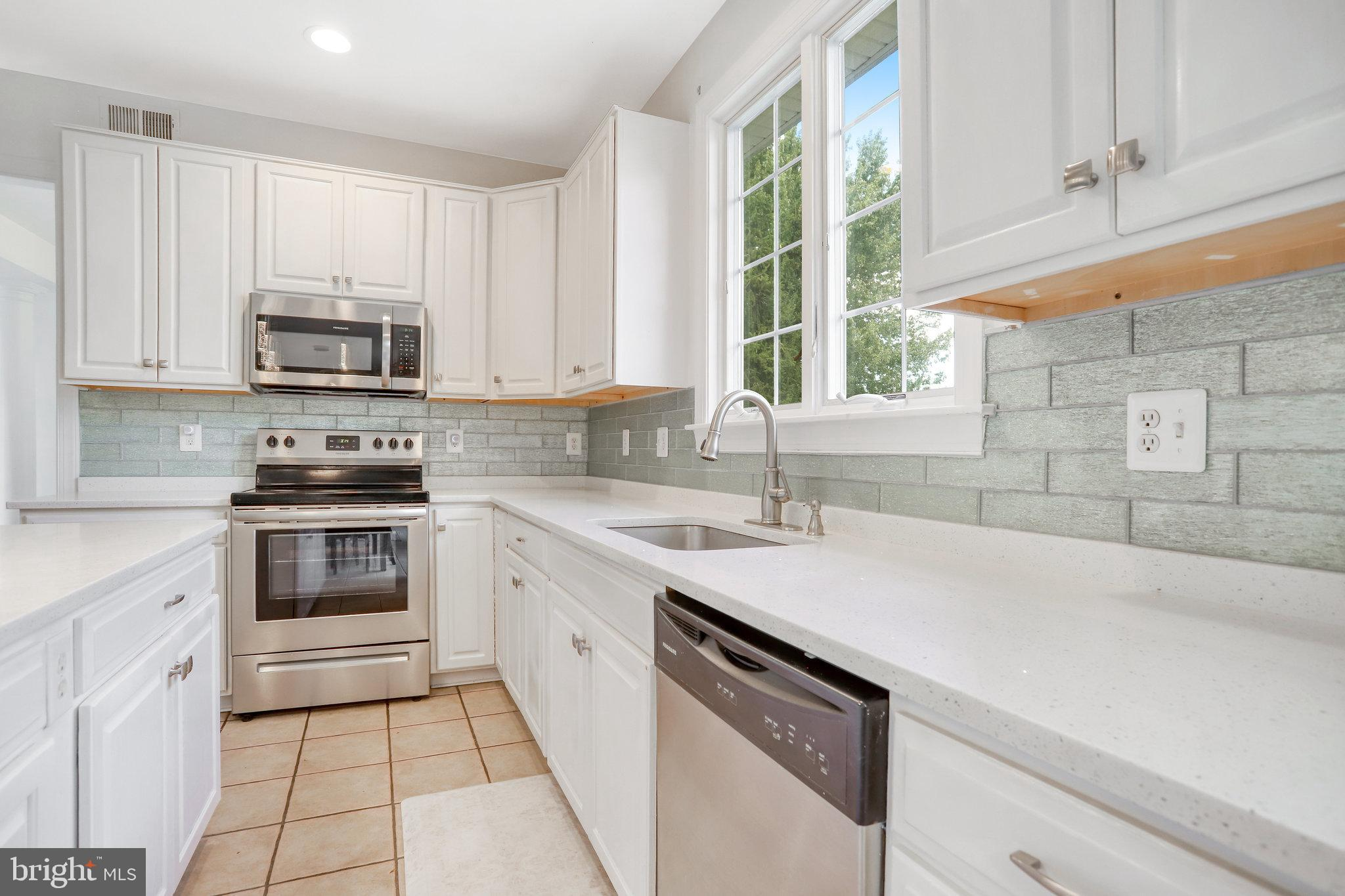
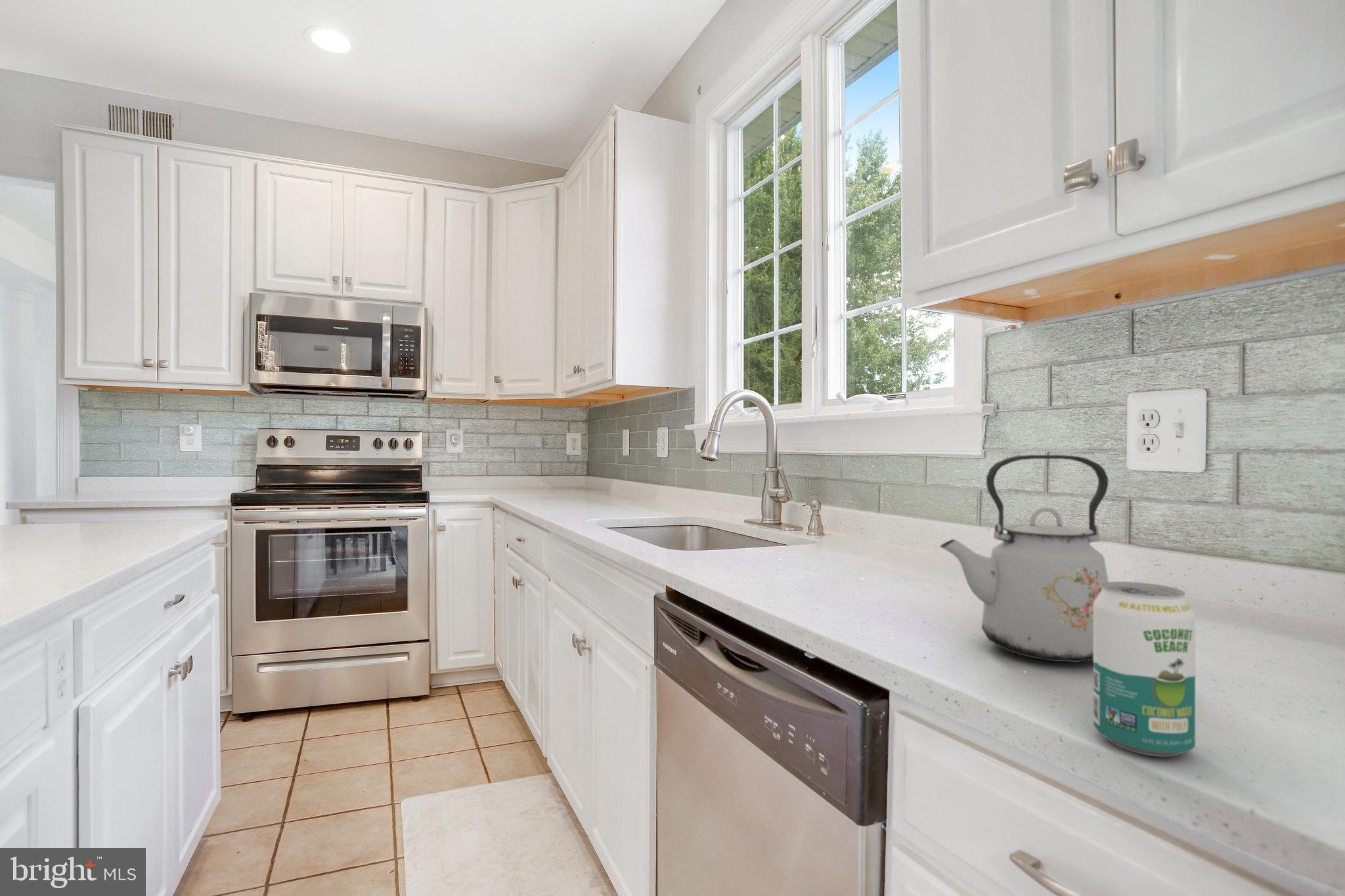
+ kettle (1023, 552)
+ beverage can (1142, 666)
